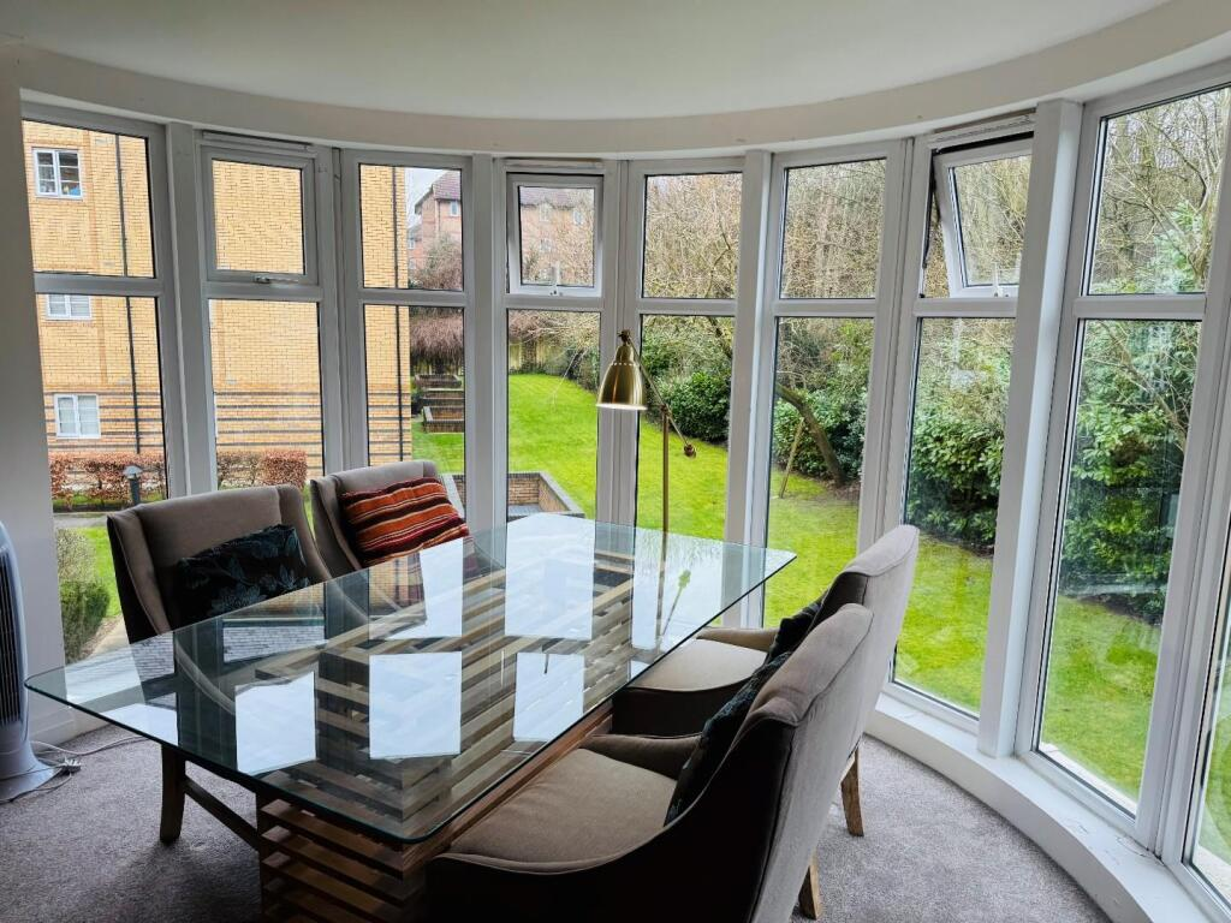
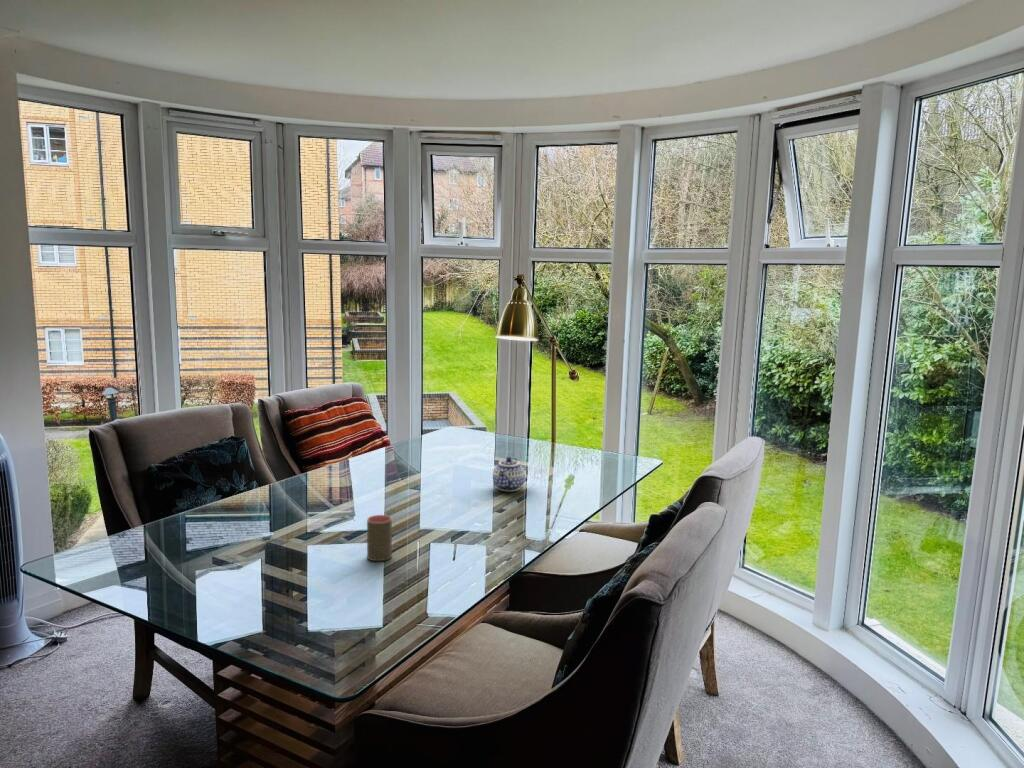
+ cup (379, 537)
+ teapot (508, 472)
